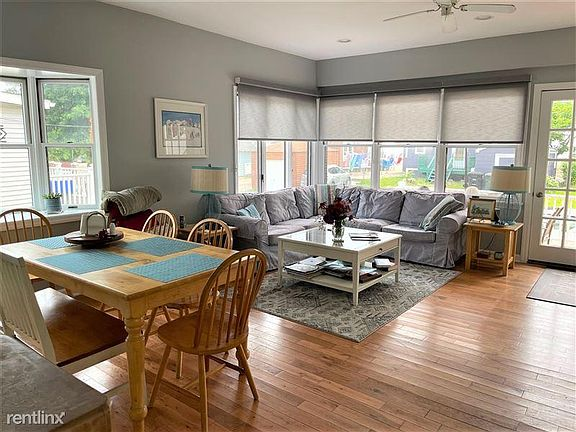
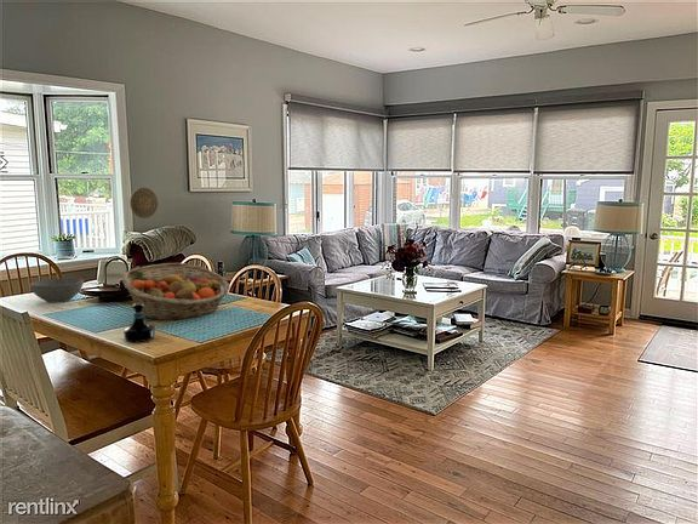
+ decorative plate (144, 203)
+ fruit basket (177, 289)
+ tequila bottle (138, 321)
+ bowl (57, 290)
